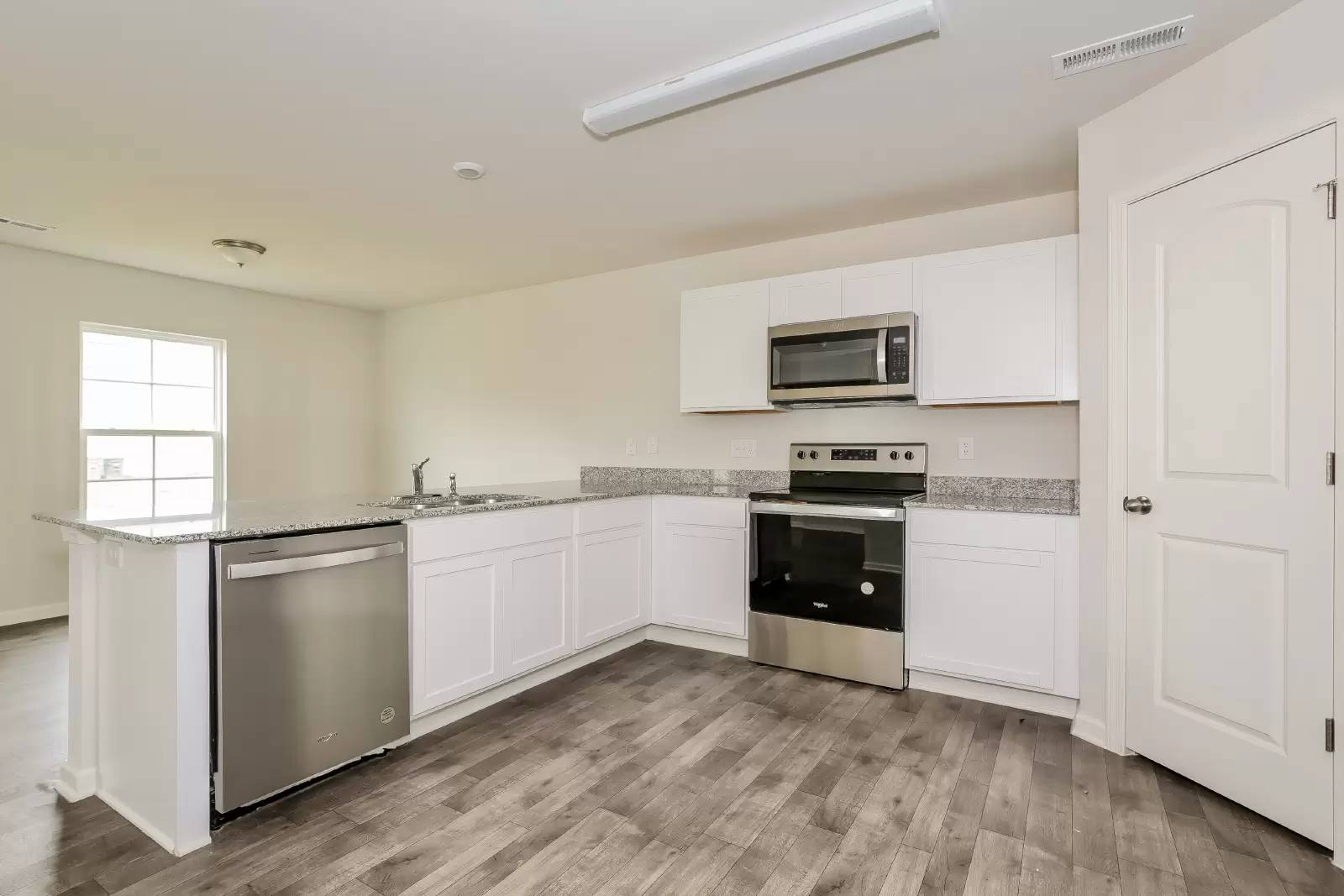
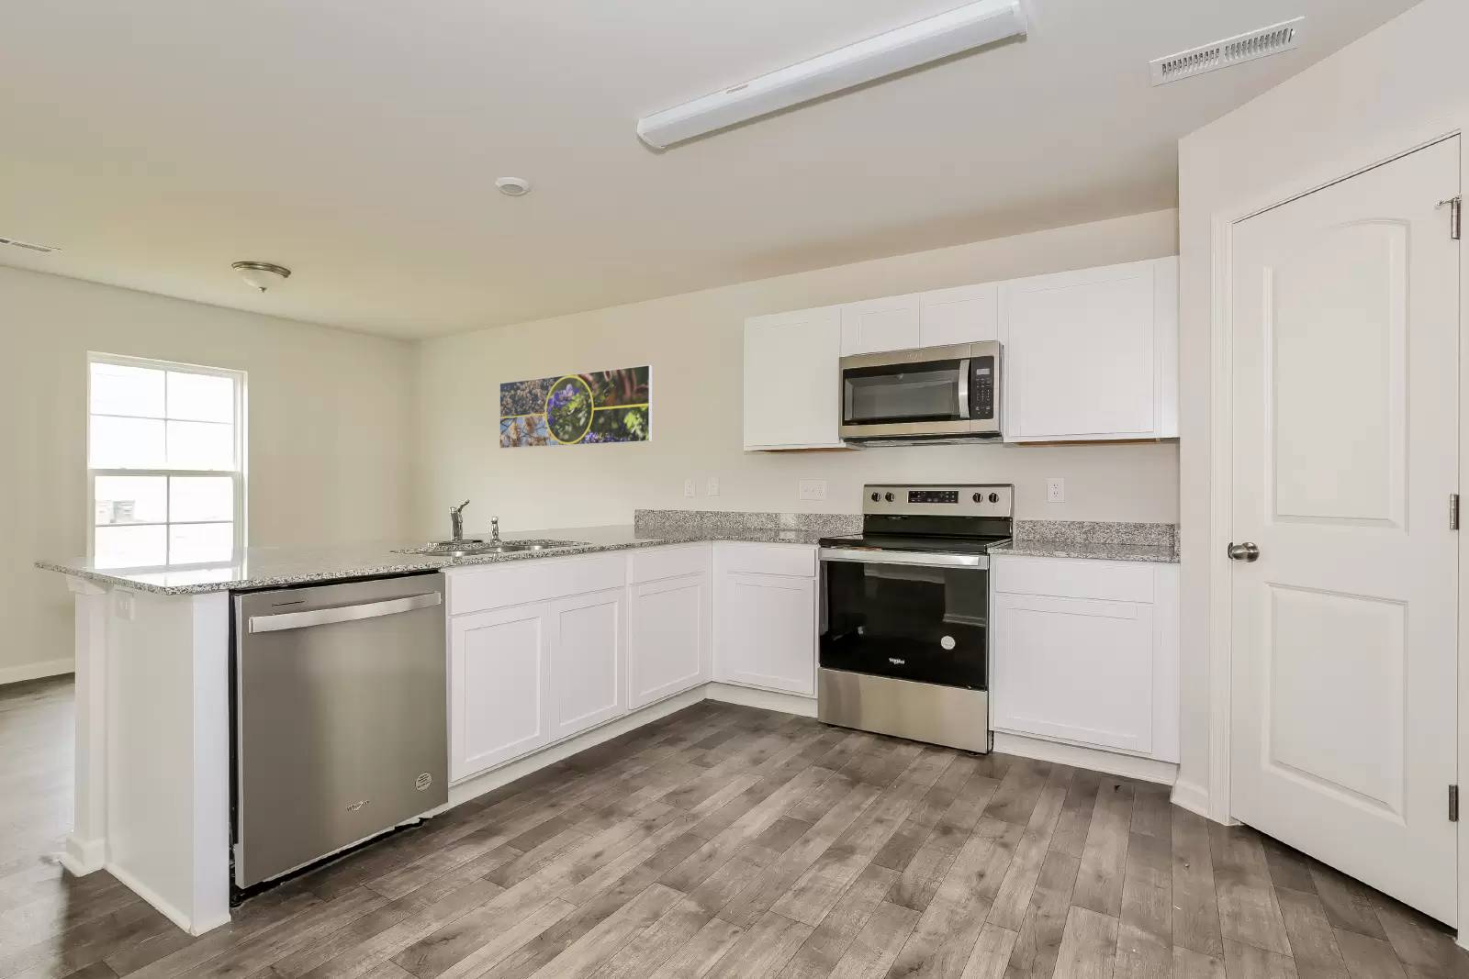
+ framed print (569, 410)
